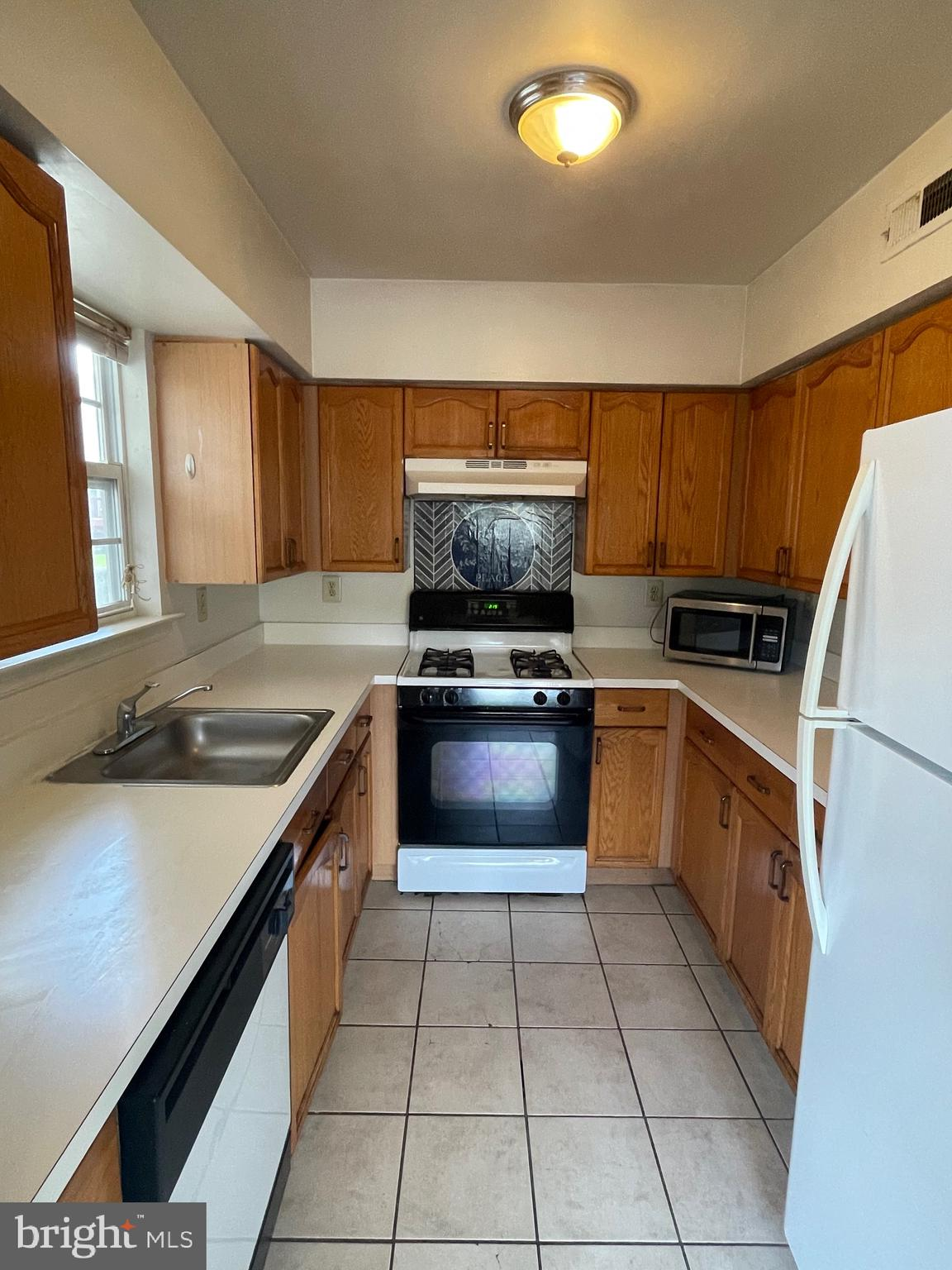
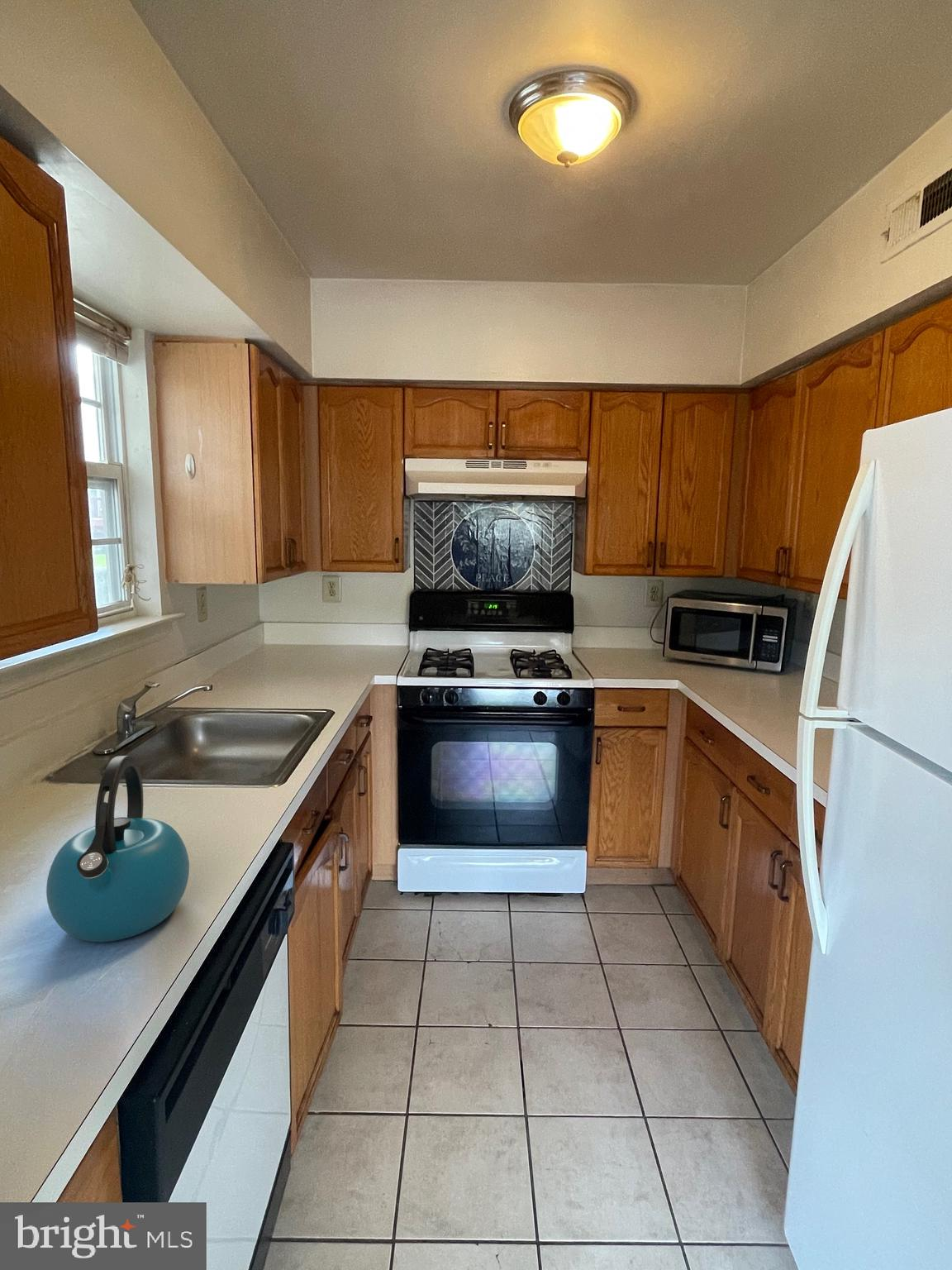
+ kettle (117, 845)
